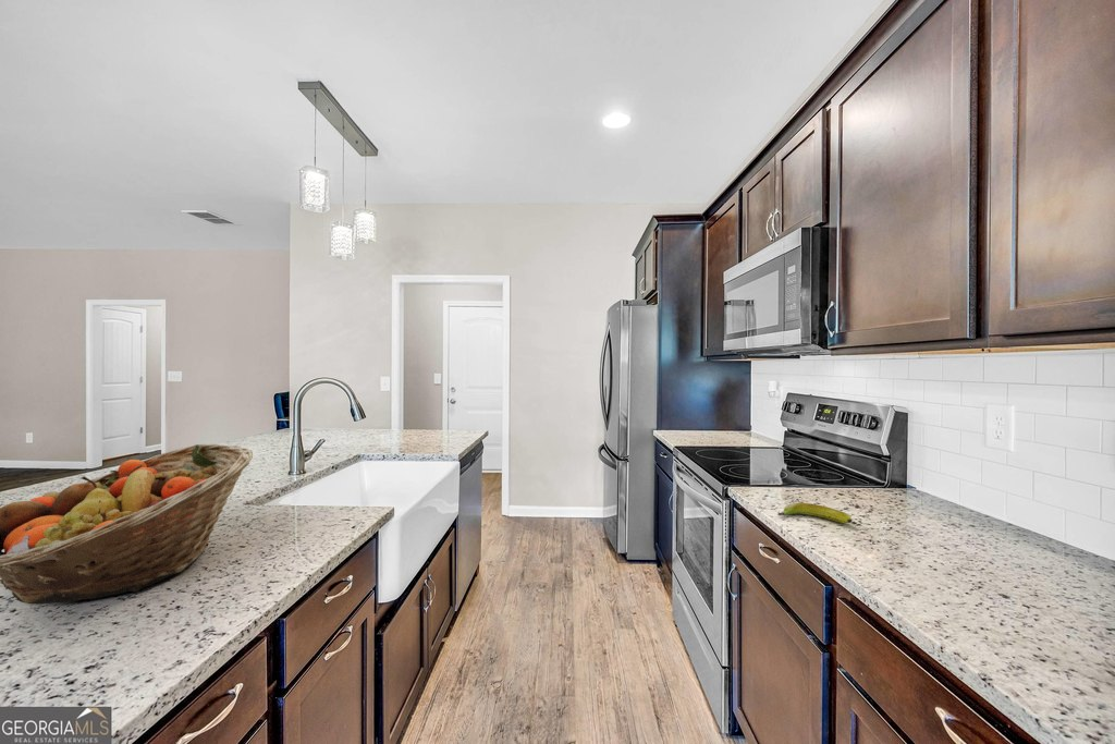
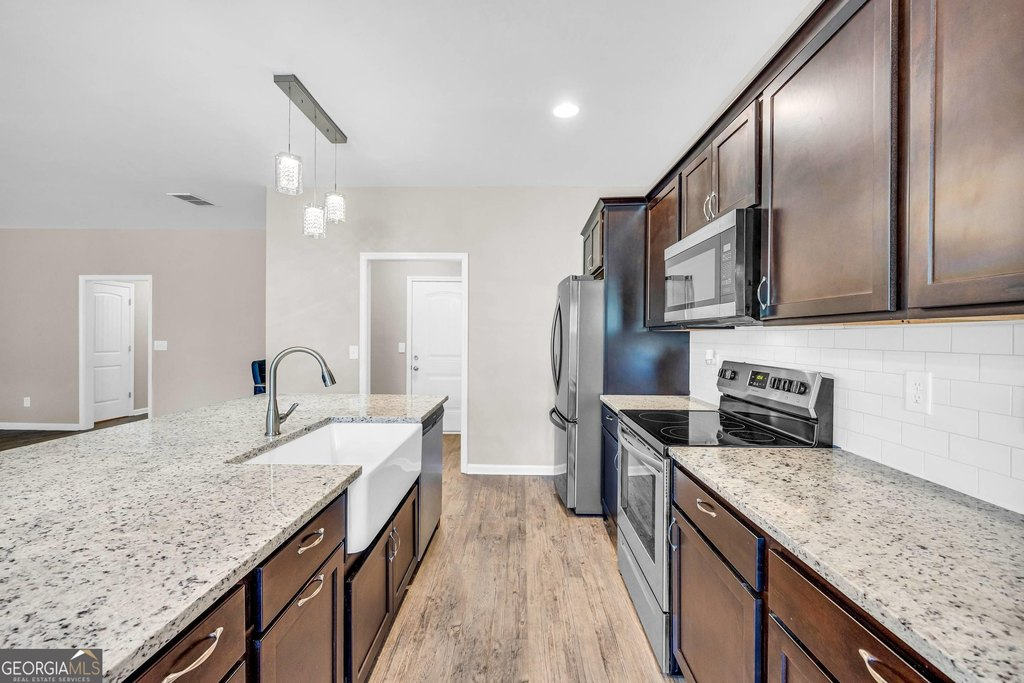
- fruit basket (130, 510)
- banana (813, 512)
